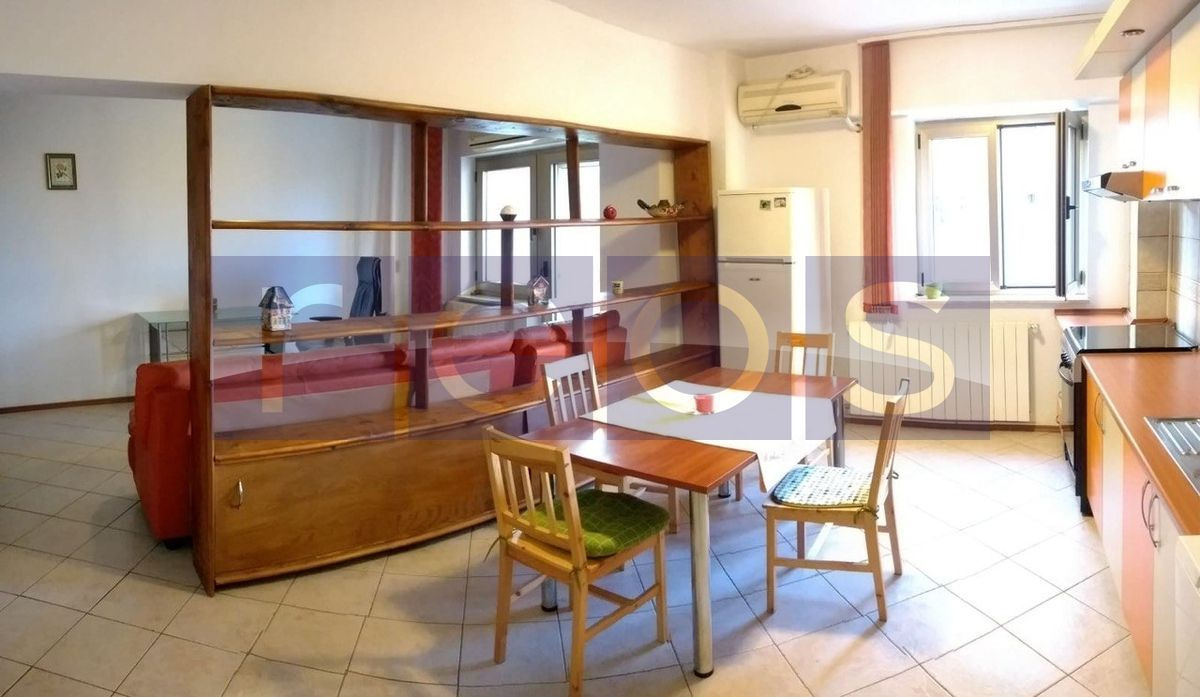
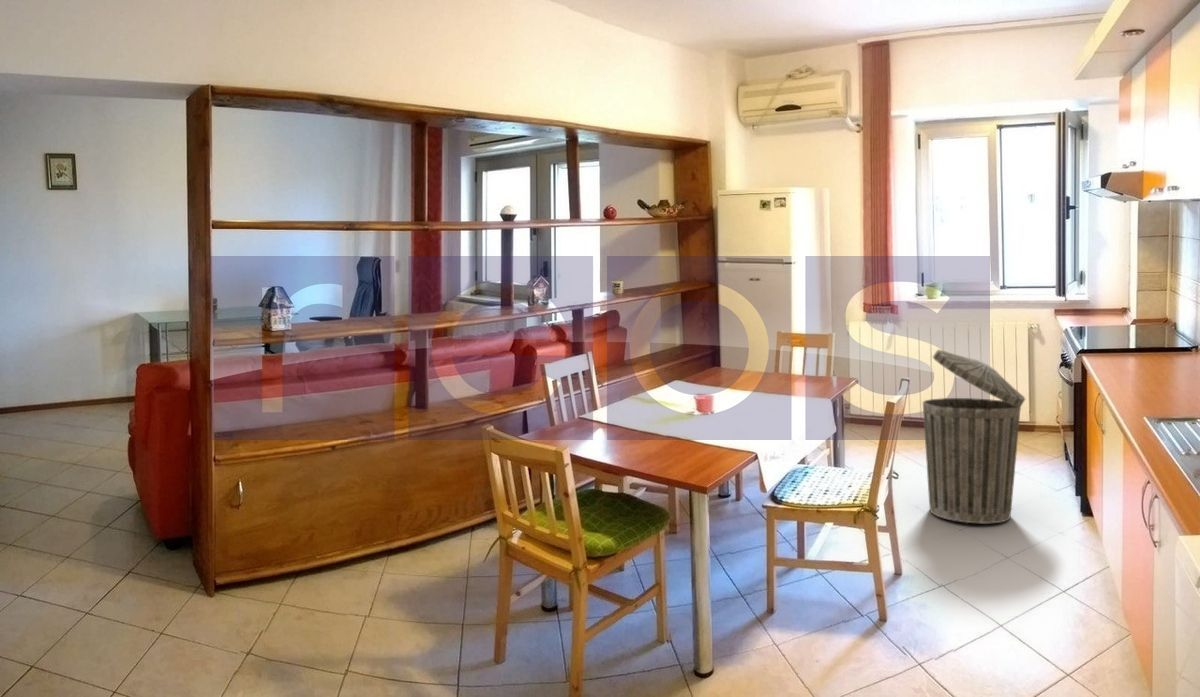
+ trash can (972, 432)
